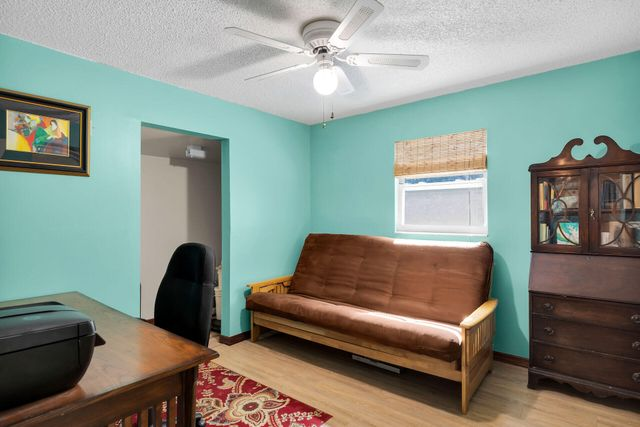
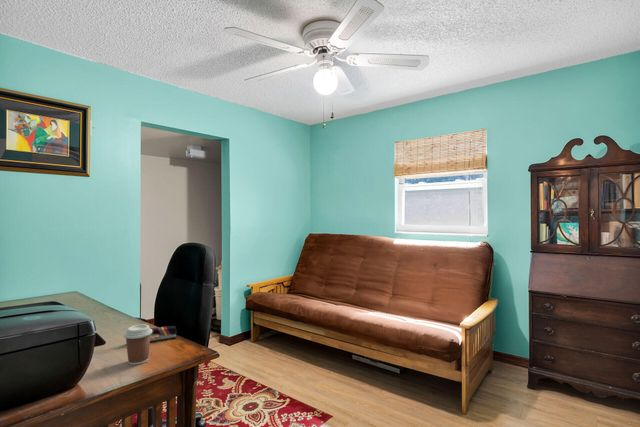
+ stapler (152, 334)
+ coffee cup (138, 344)
